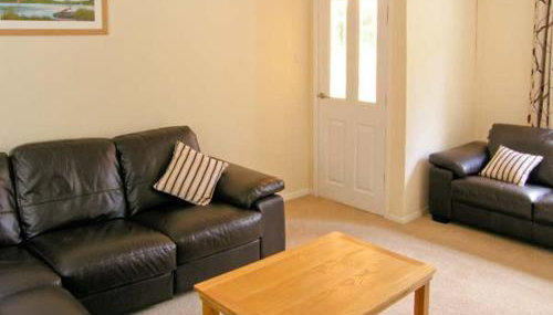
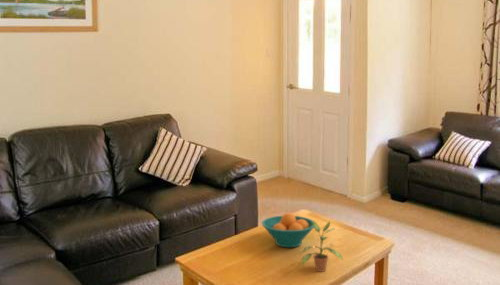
+ fruit bowl (288, 228)
+ potted plant (321, 245)
